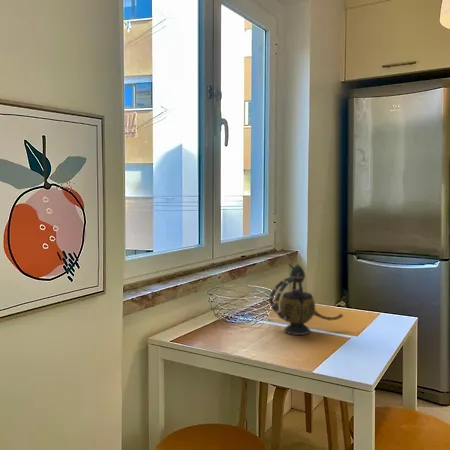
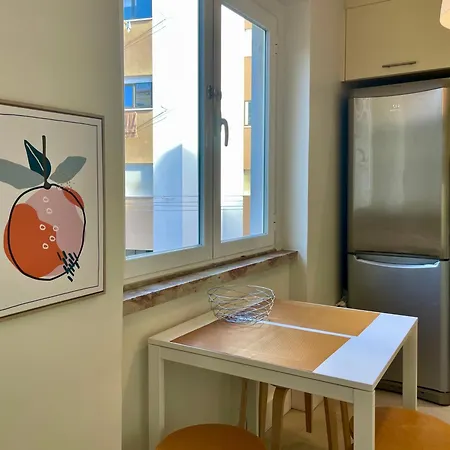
- teapot (307, 297)
